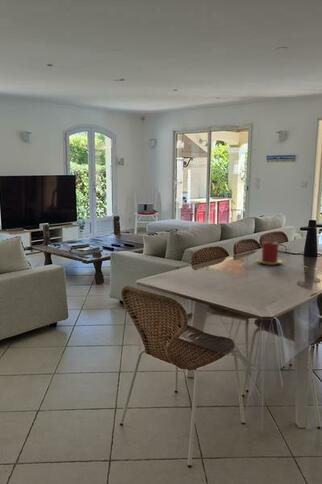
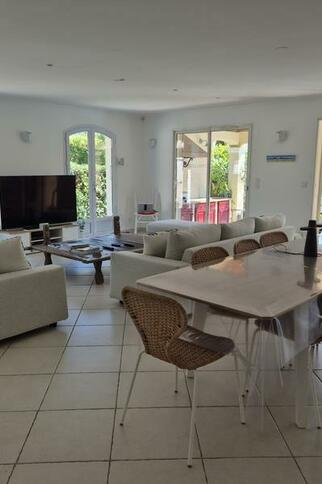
- candle (270, 252)
